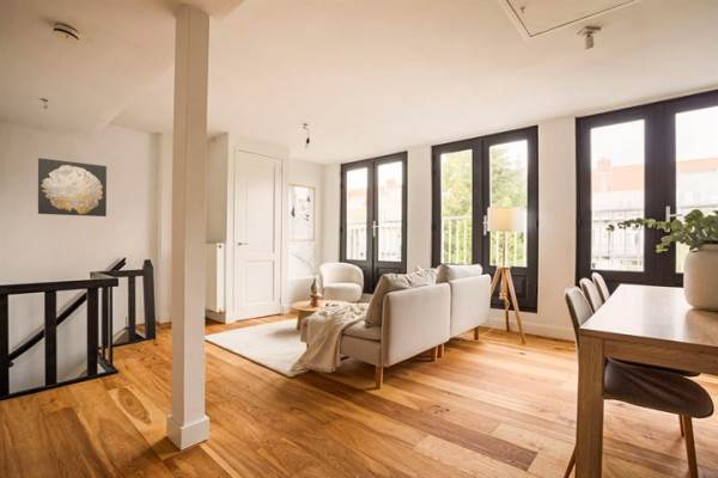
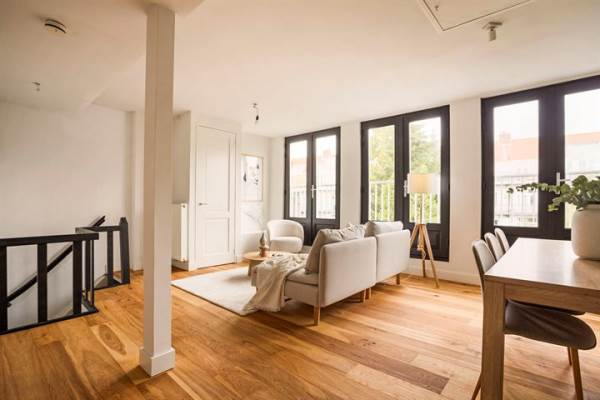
- wall art (73, 189)
